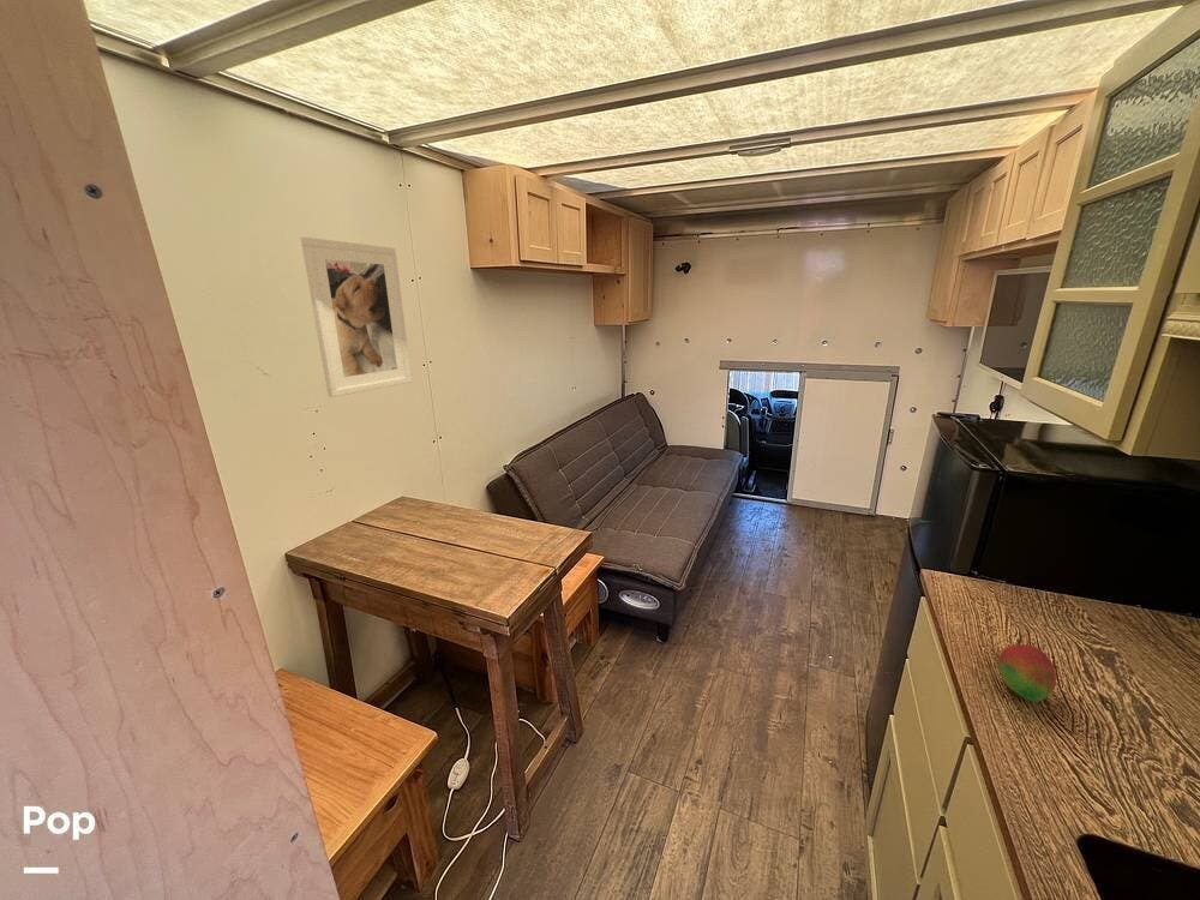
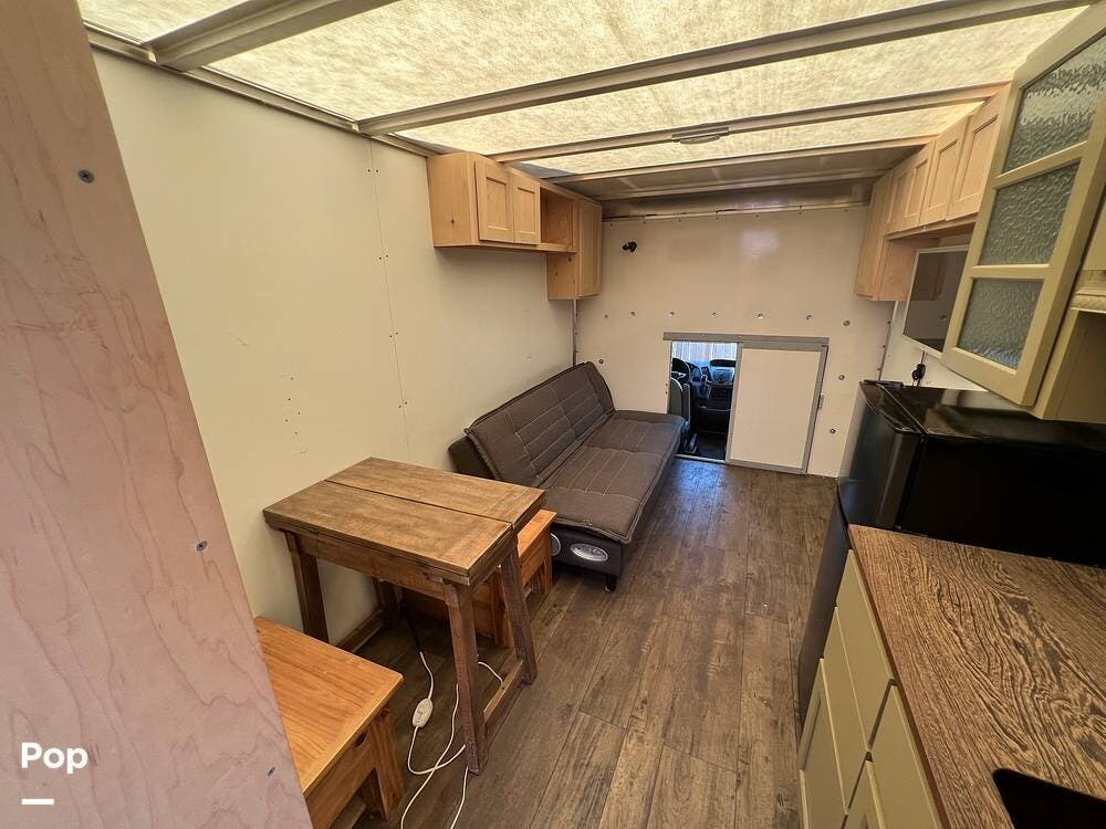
- fruit (1026, 672)
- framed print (362, 319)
